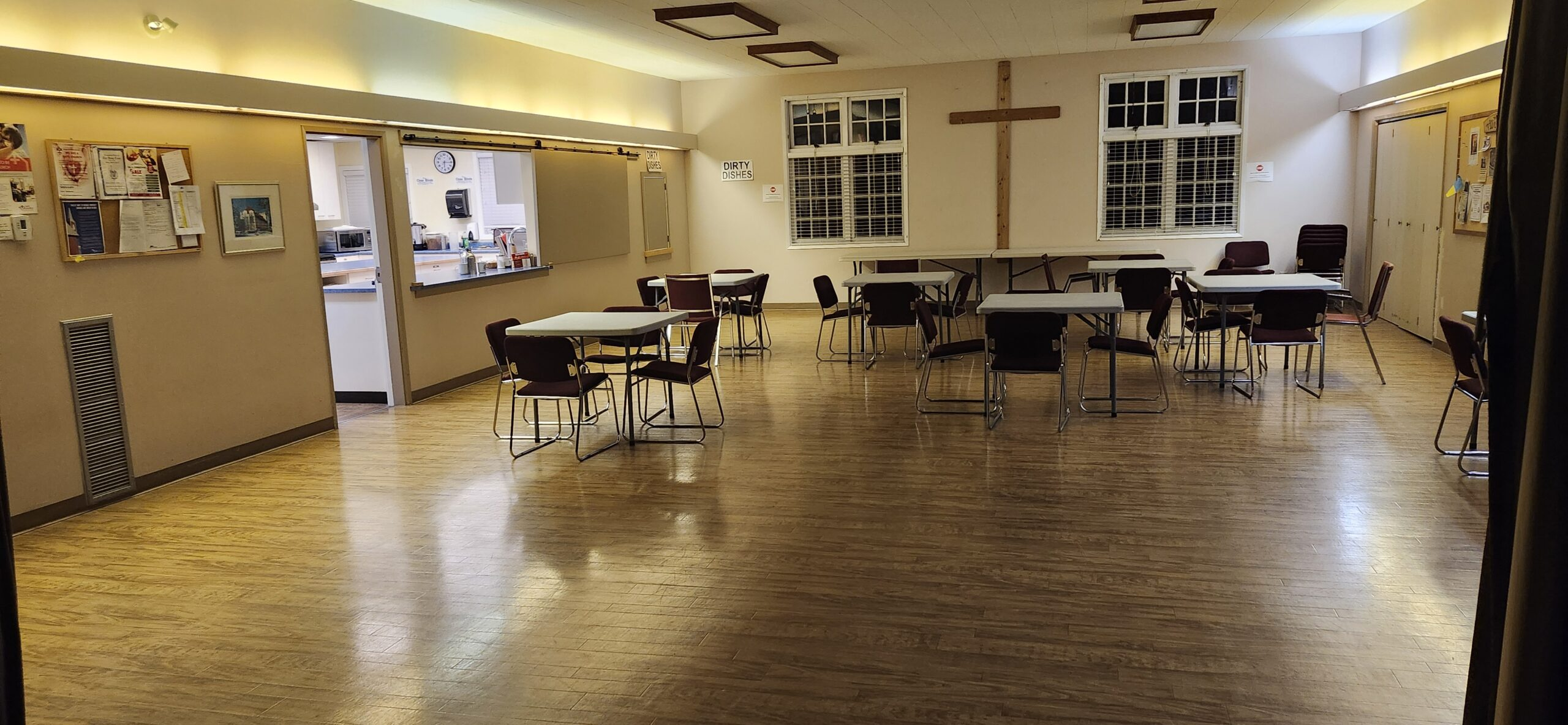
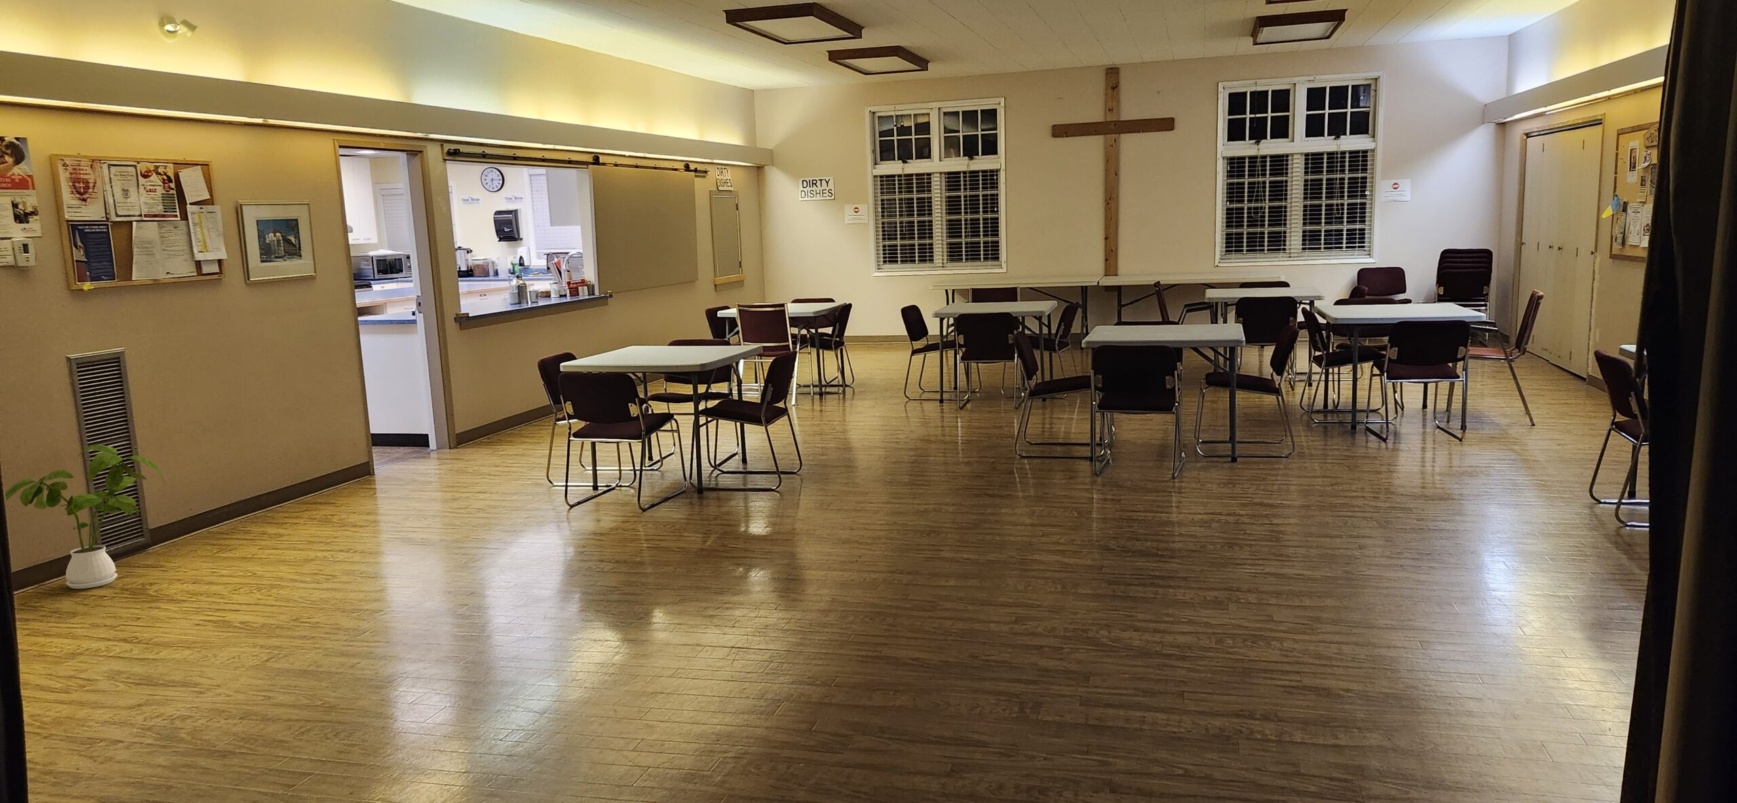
+ house plant (105, 513)
